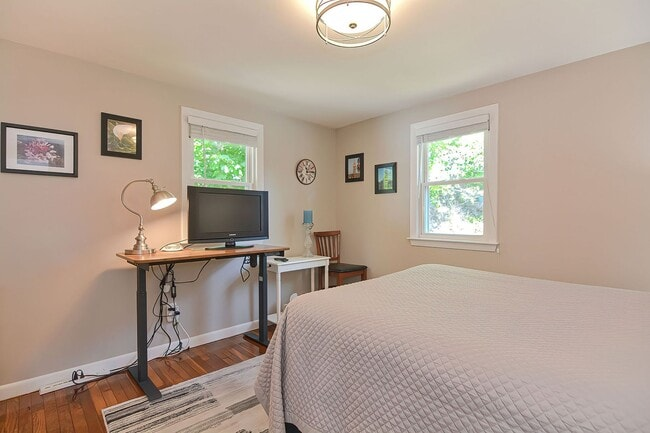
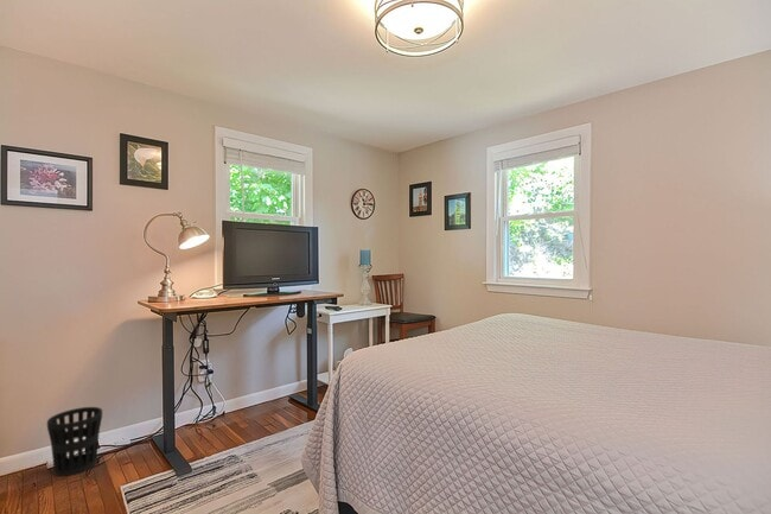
+ wastebasket (75, 442)
